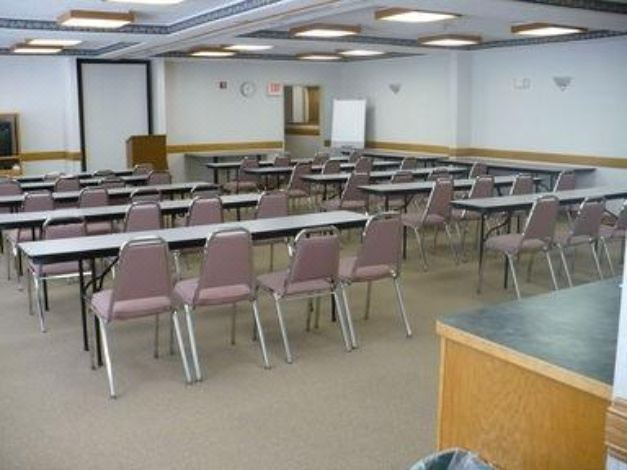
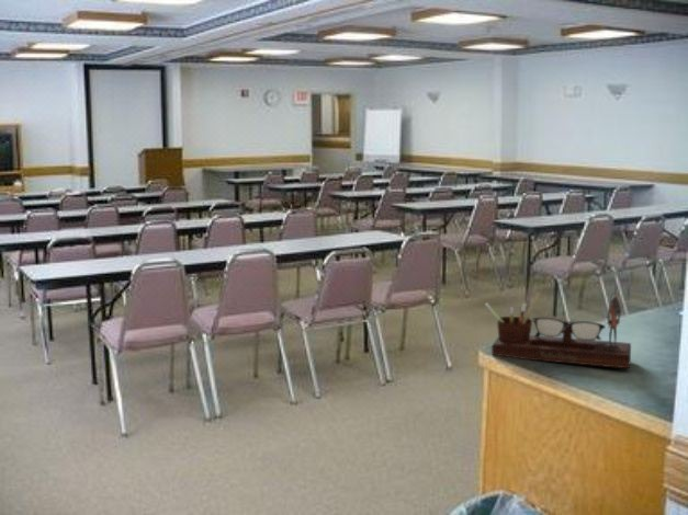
+ desk organizer (556, 323)
